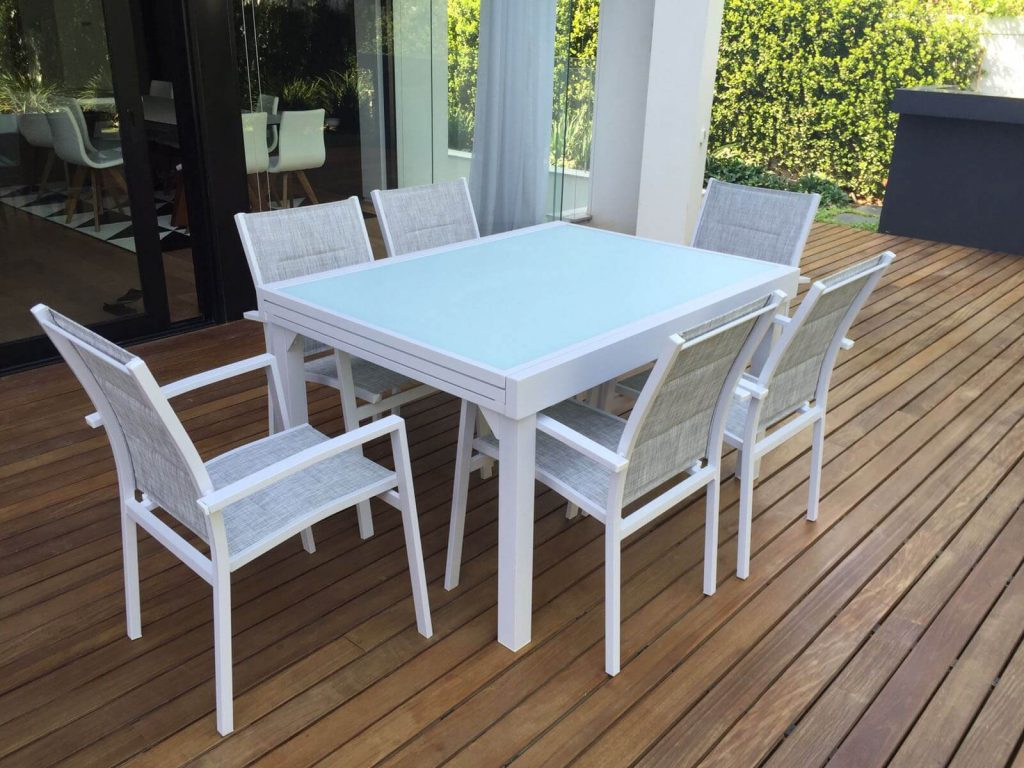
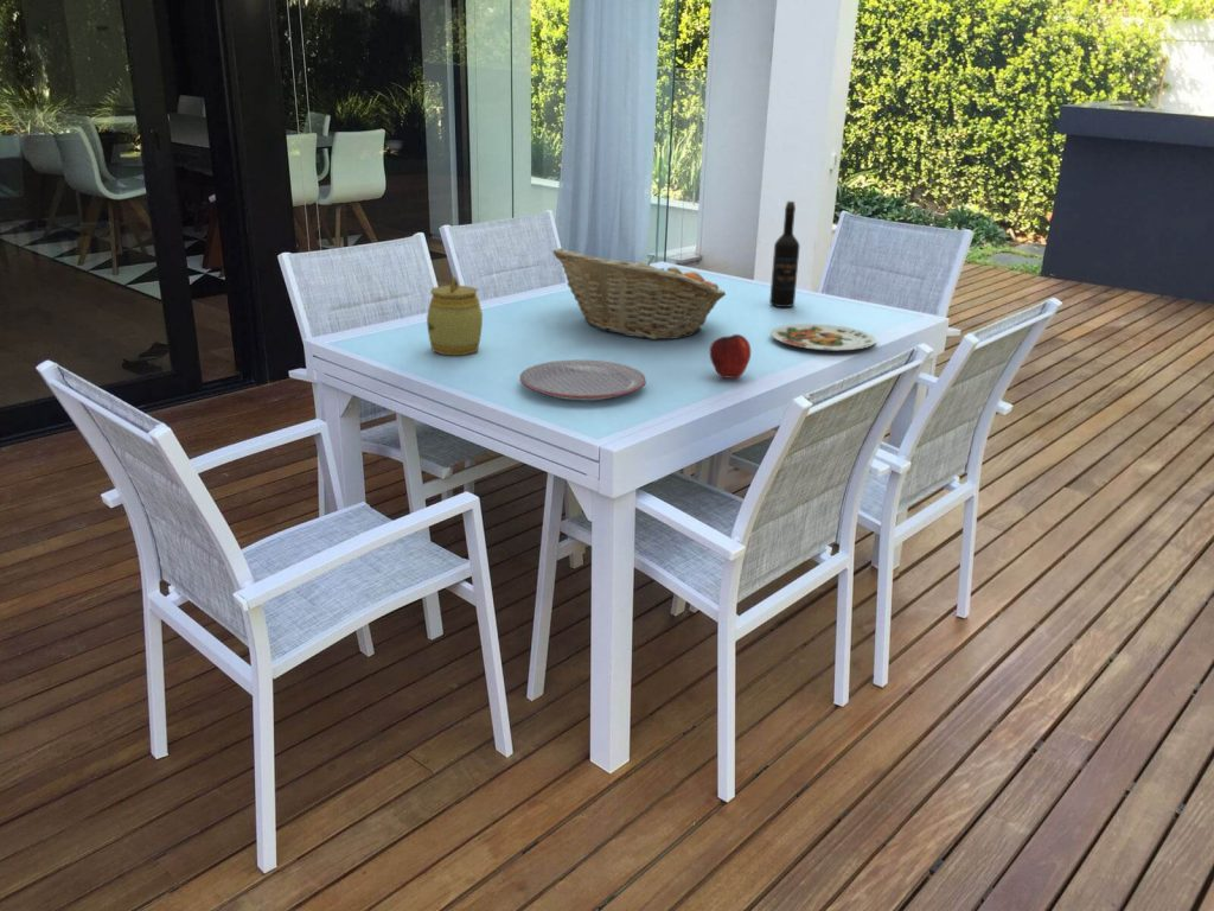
+ plate (582, 381)
+ wine bottle (786, 254)
+ fruit basket (637, 287)
+ jar (454, 313)
+ apple (729, 355)
+ plate (822, 338)
